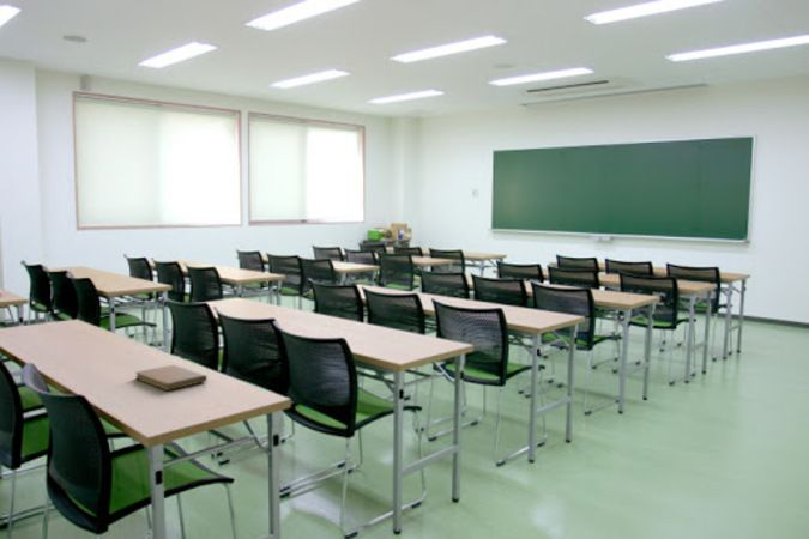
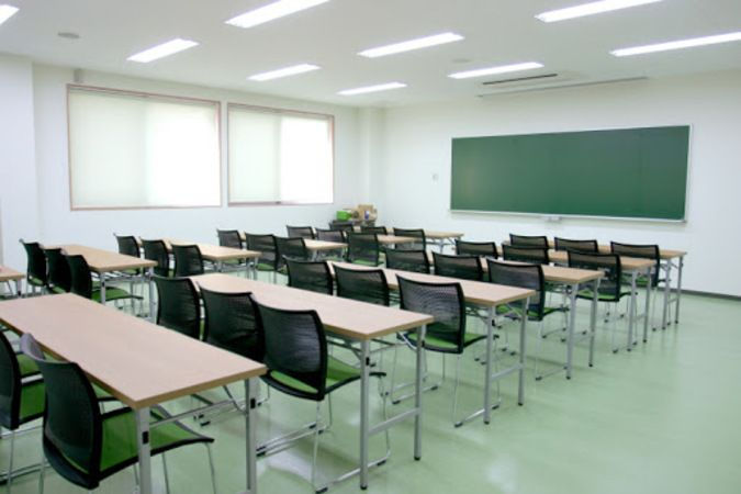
- notebook (170, 376)
